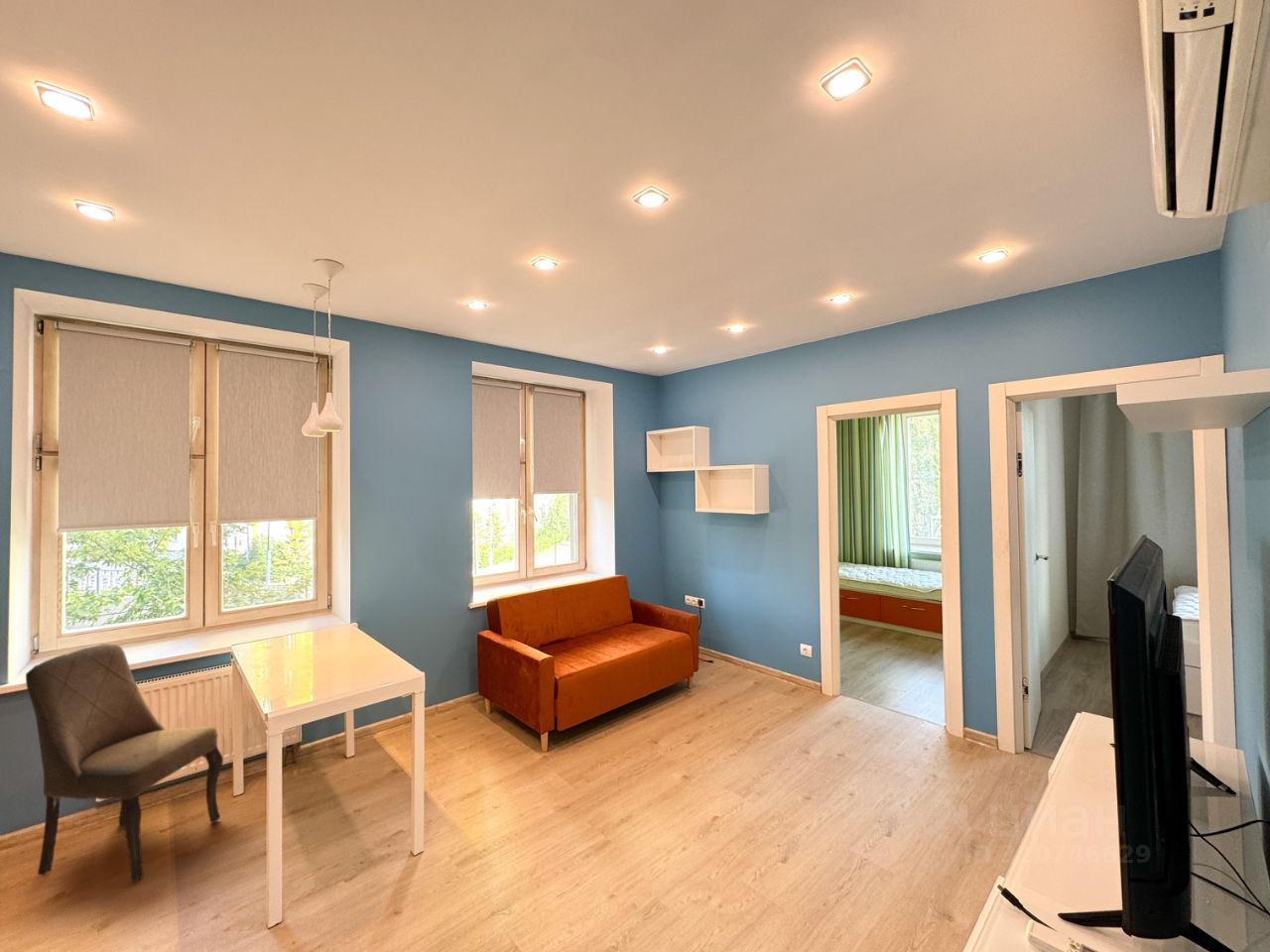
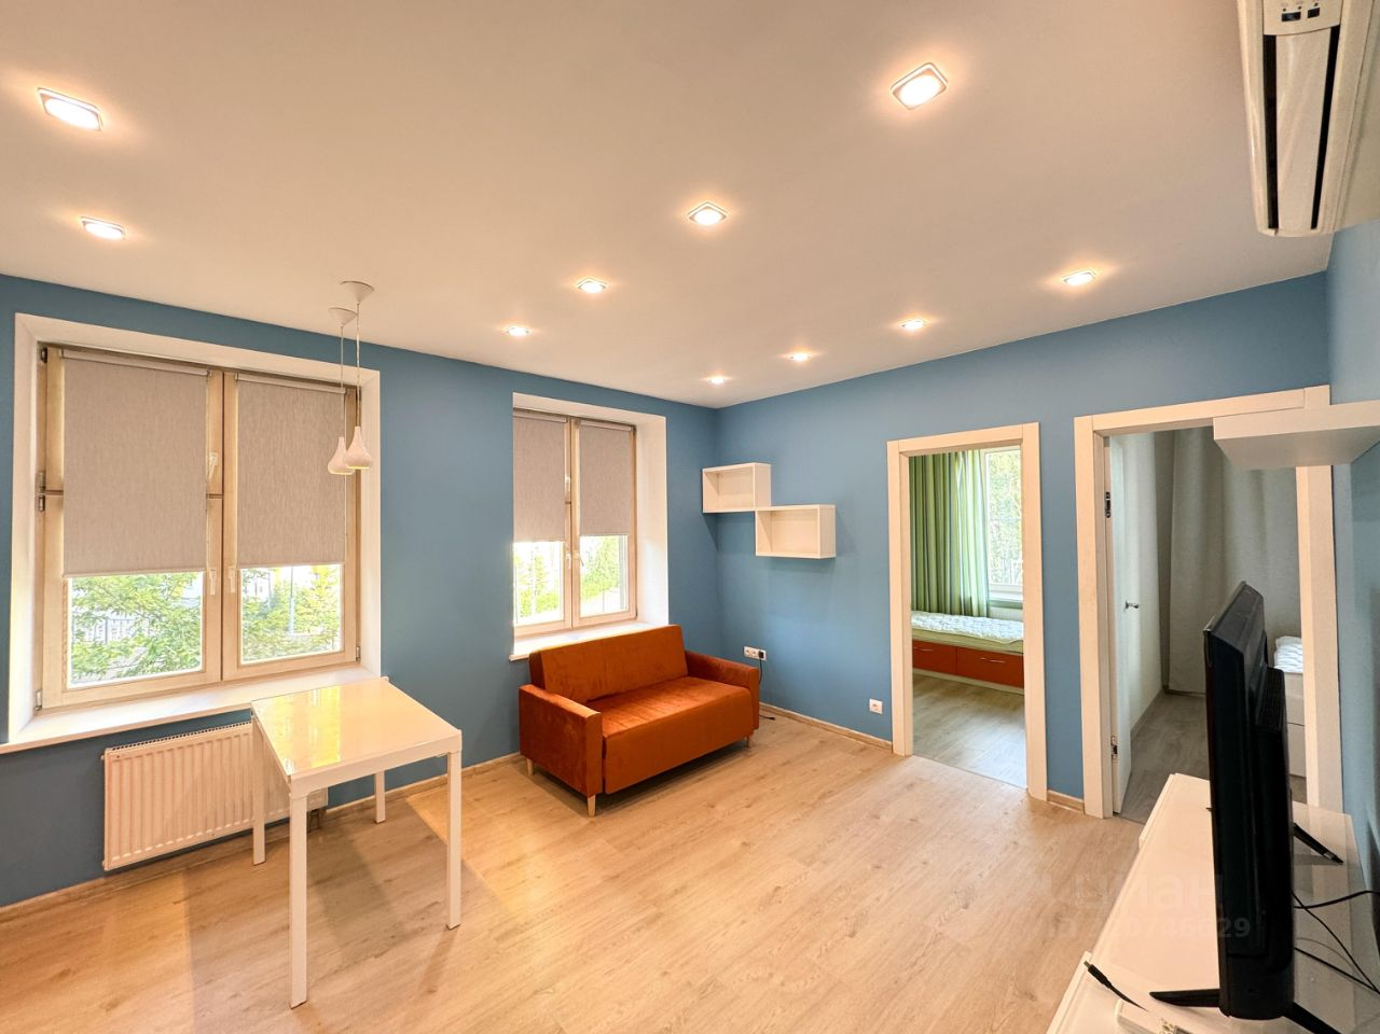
- dining chair (131, 750)
